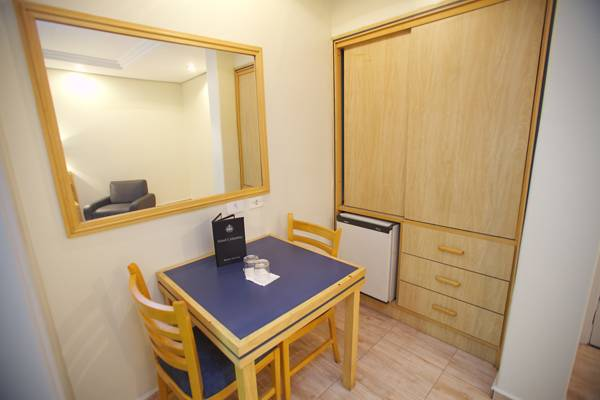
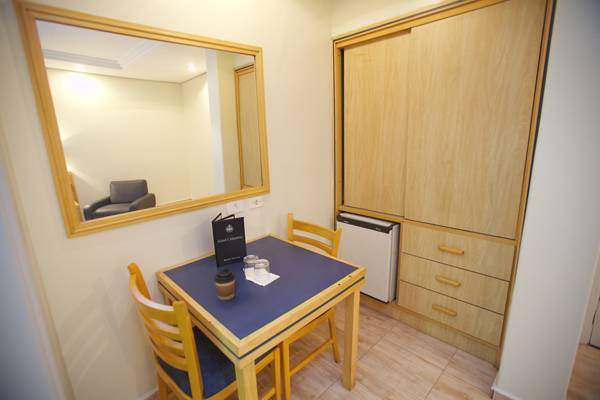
+ coffee cup (225, 283)
